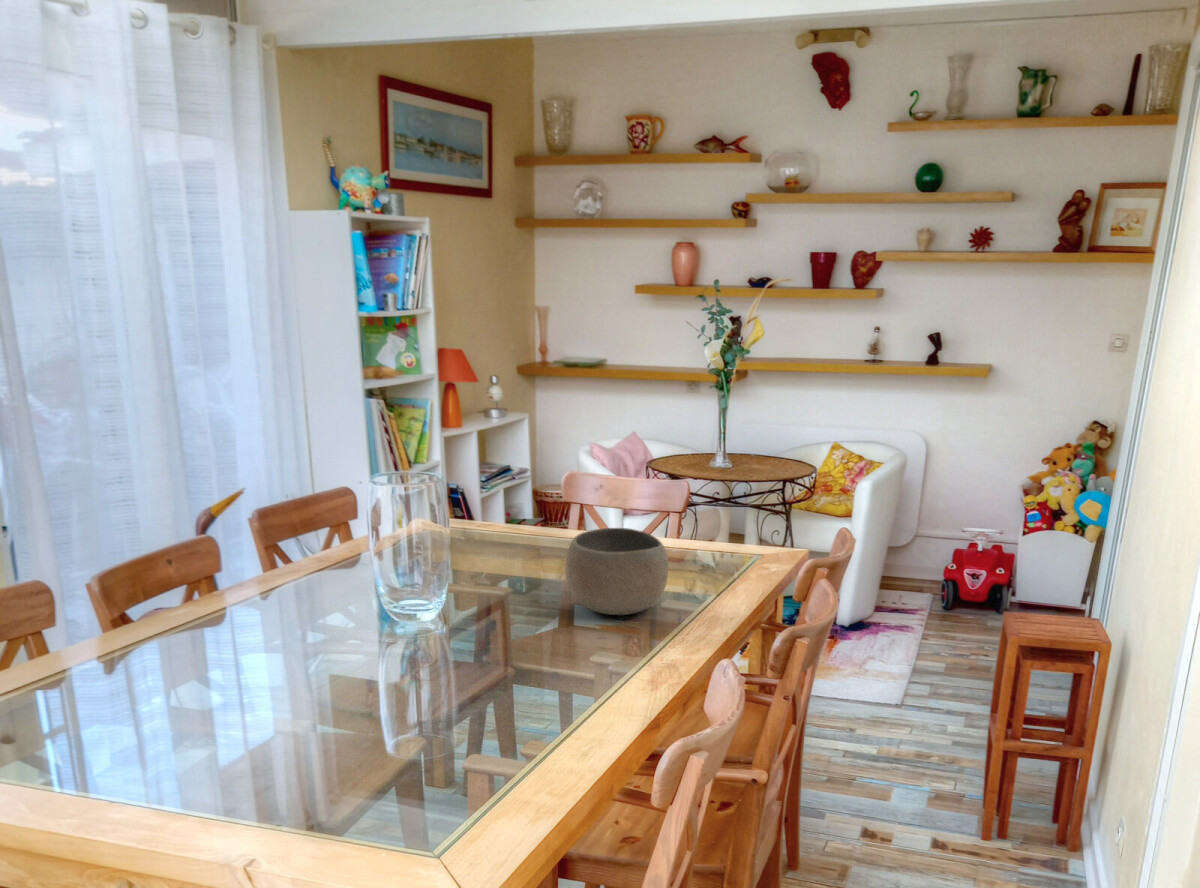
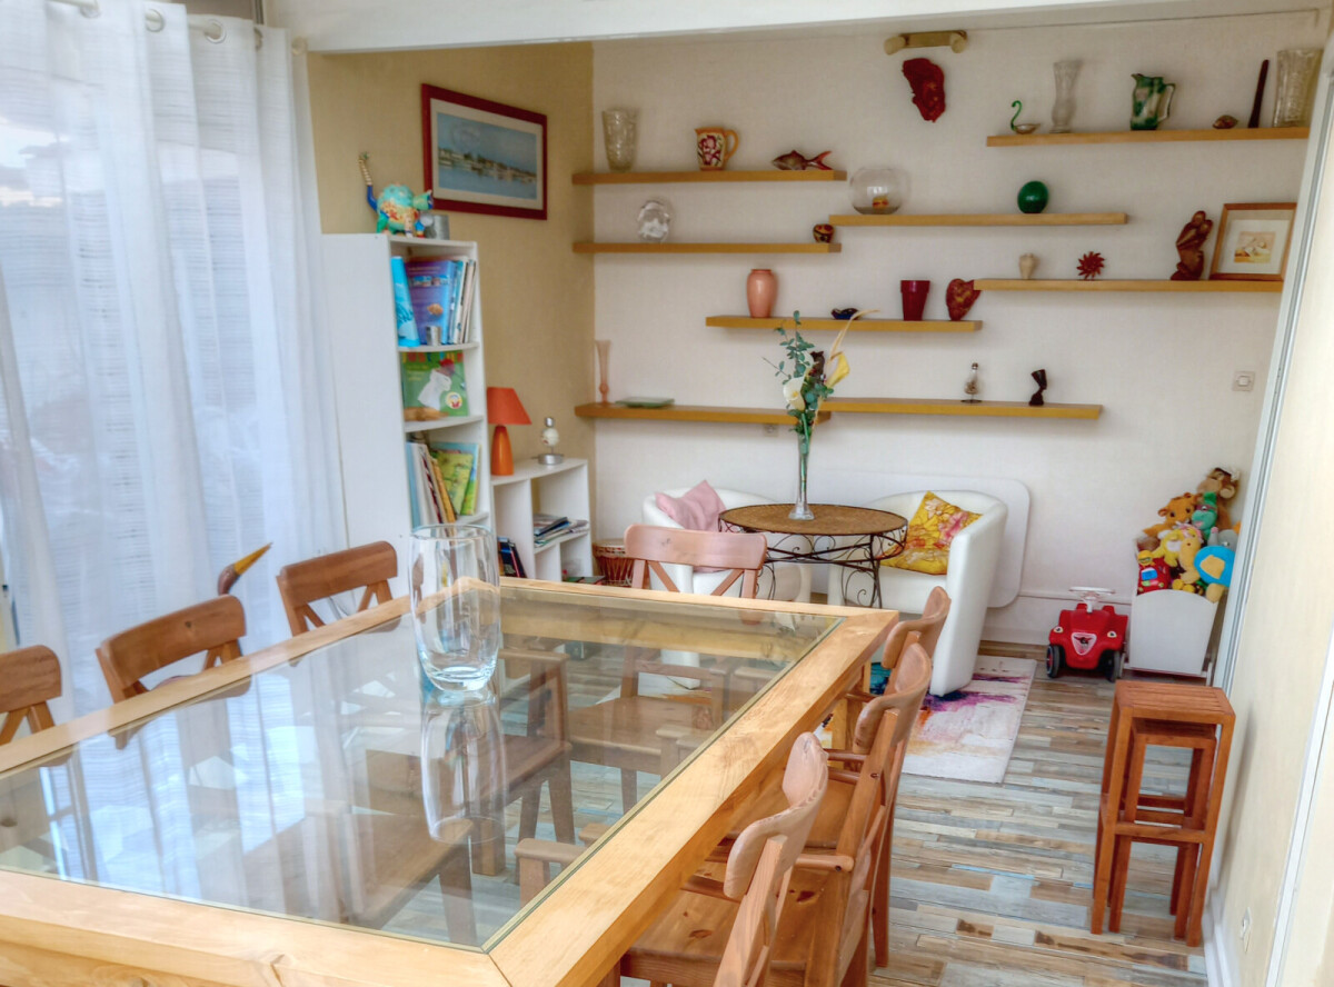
- bowl (618, 572)
